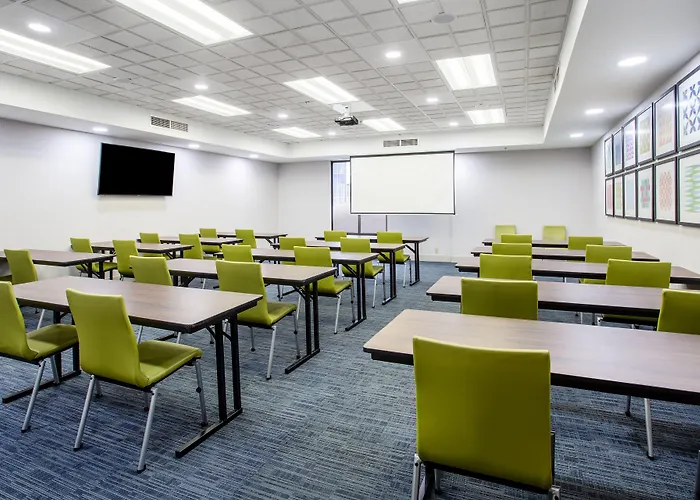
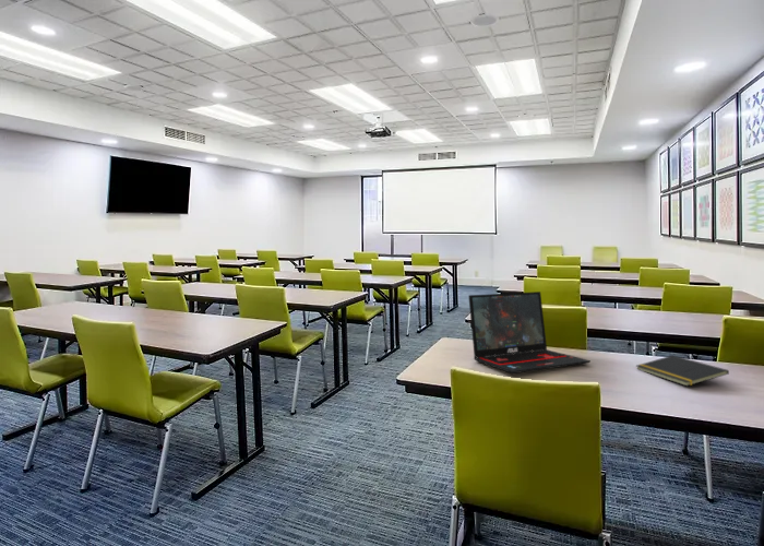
+ notepad (679, 369)
+ laptop (527, 329)
